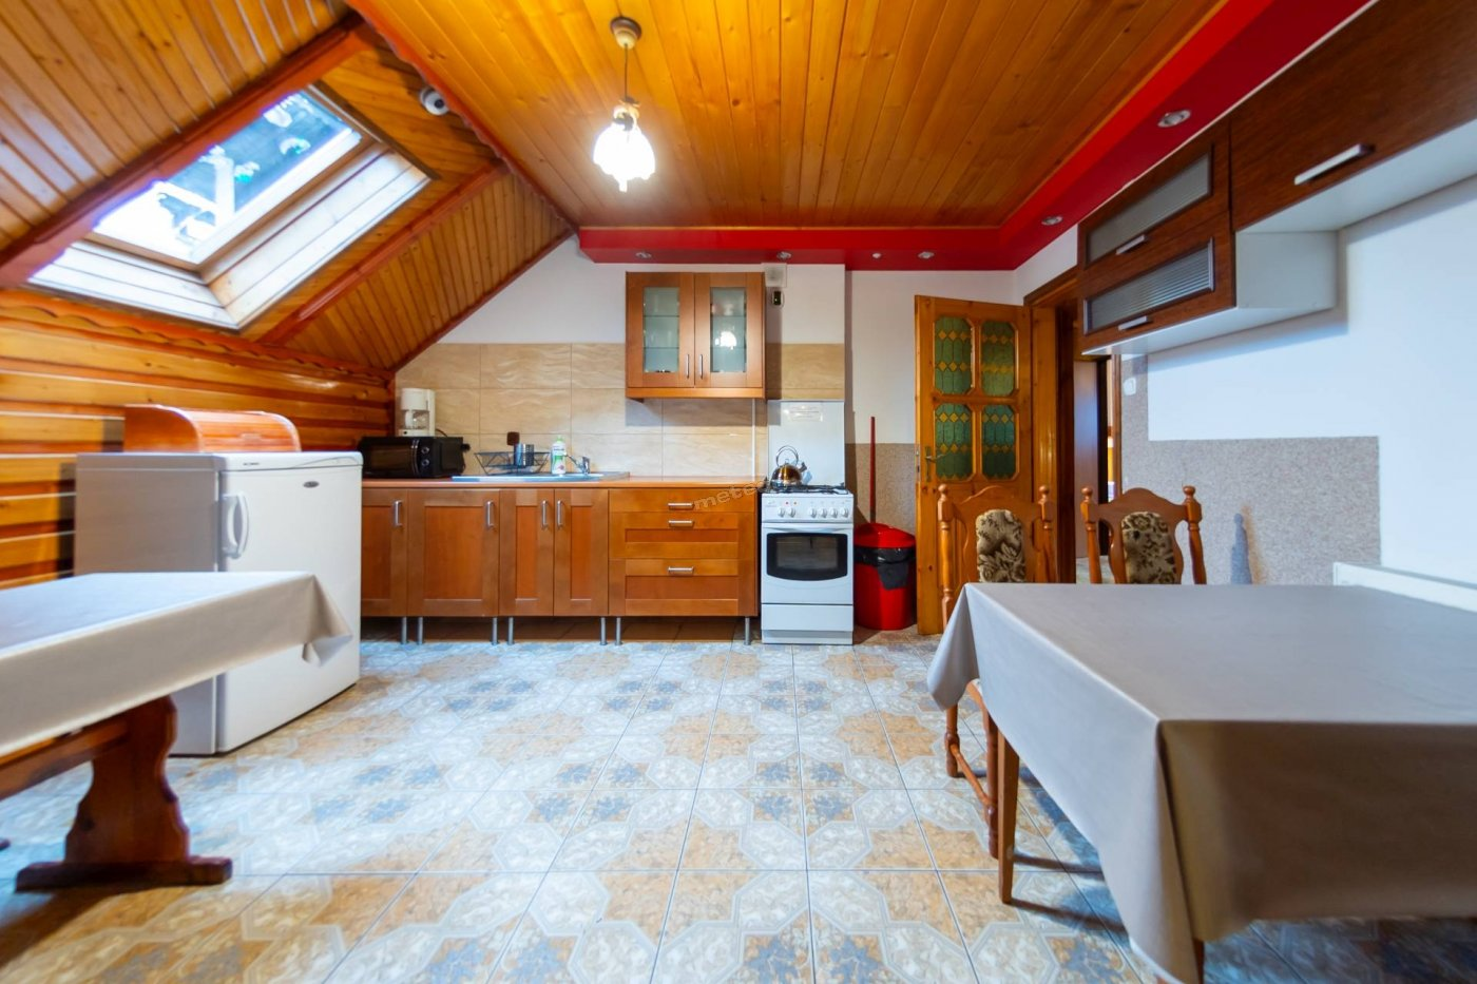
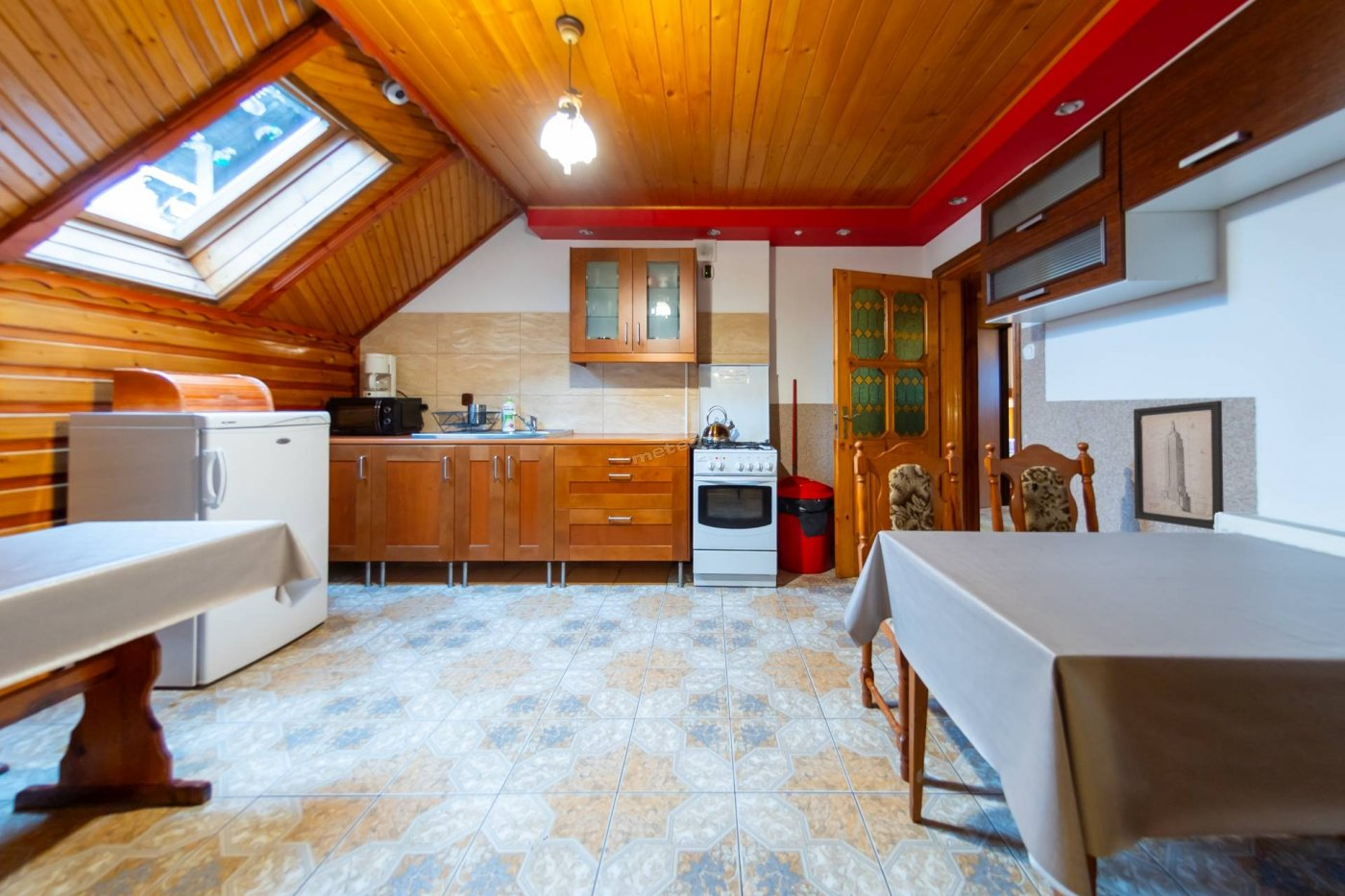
+ wall art (1174, 464)
